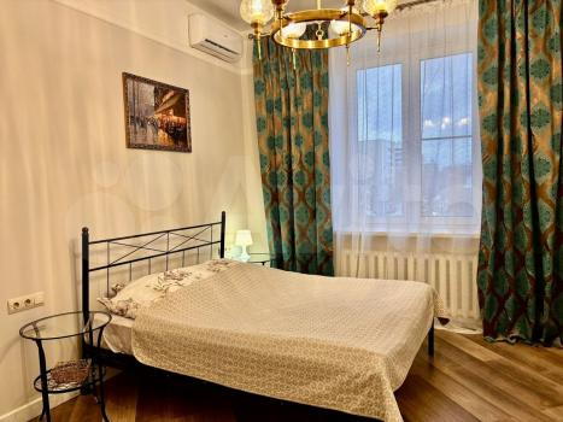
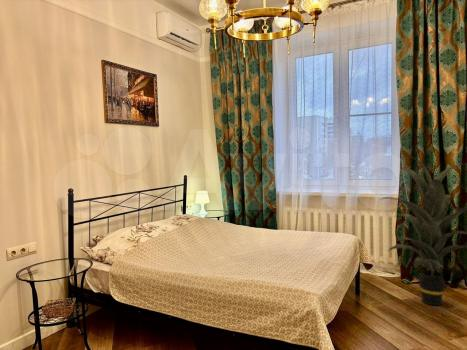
+ indoor plant (426, 228)
